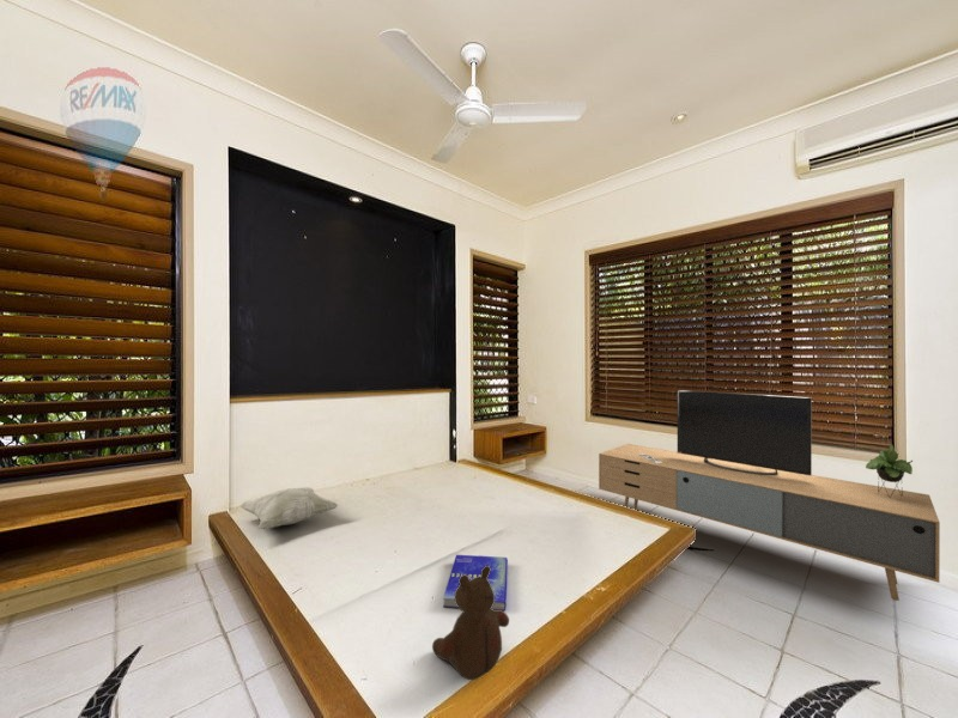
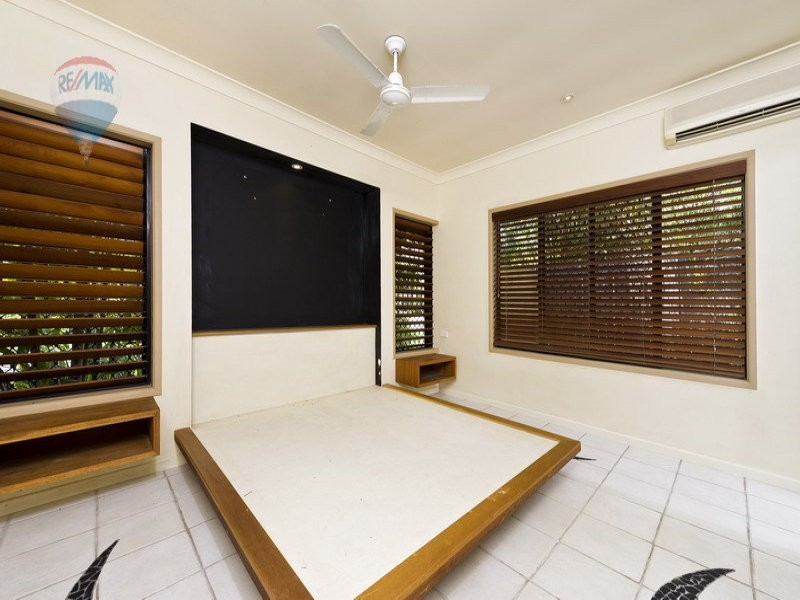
- book (478, 576)
- teddy bear (467, 613)
- decorative pillow (289, 505)
- media console (735, 468)
